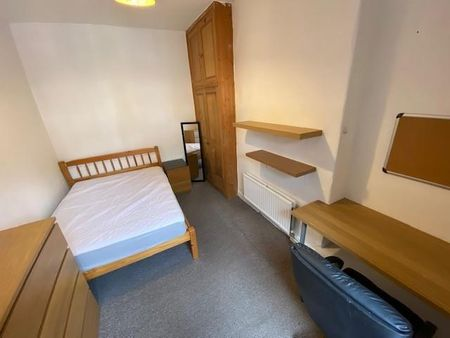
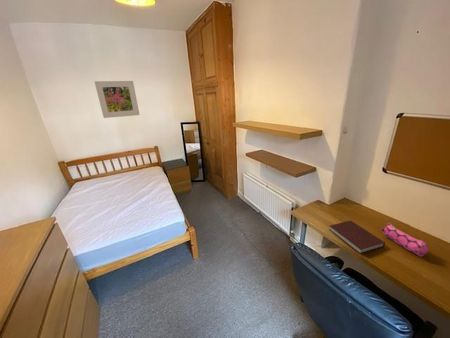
+ pencil case (404, 238)
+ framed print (118, 99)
+ notebook (354, 235)
